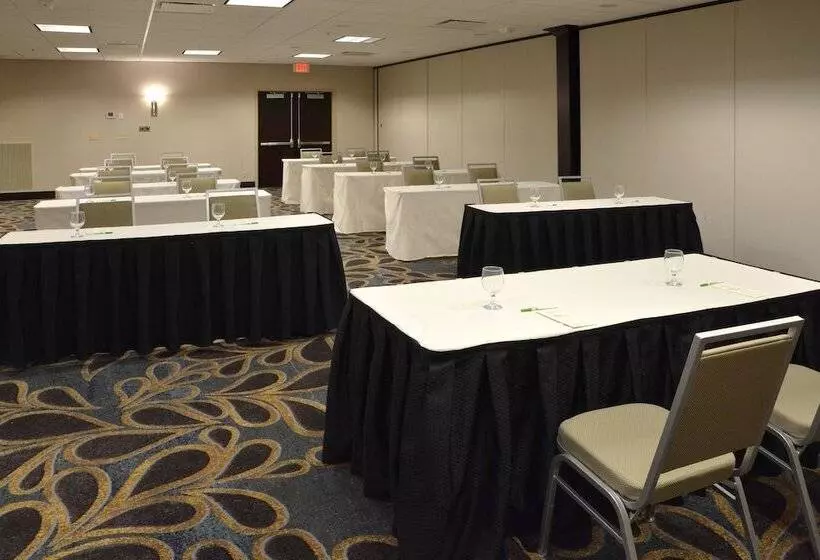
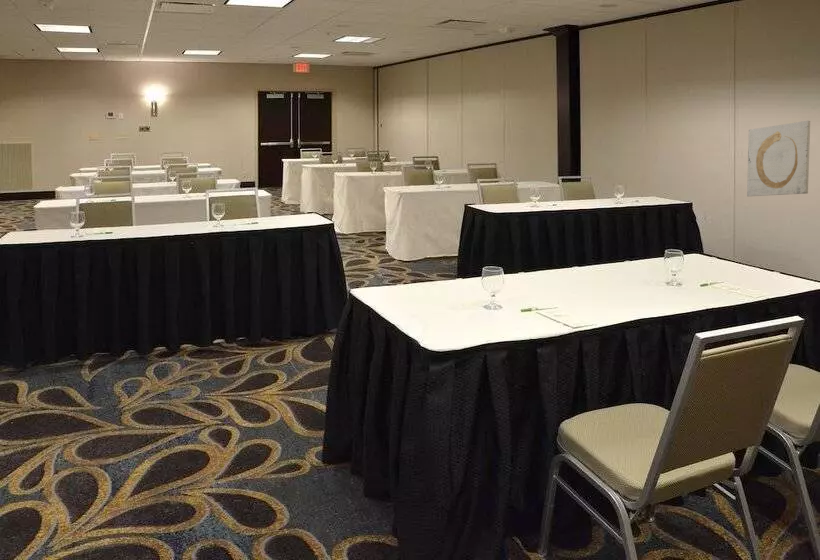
+ wall art (777, 160)
